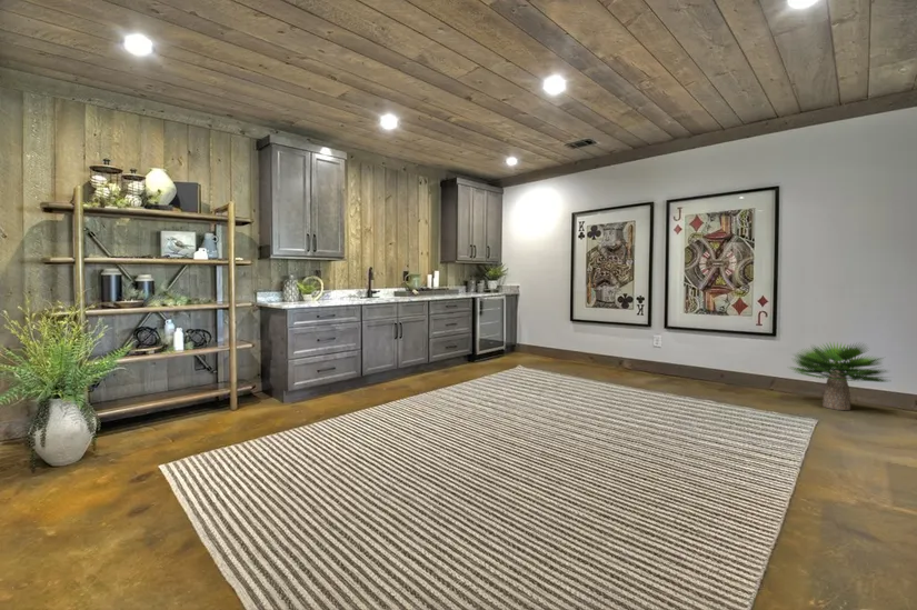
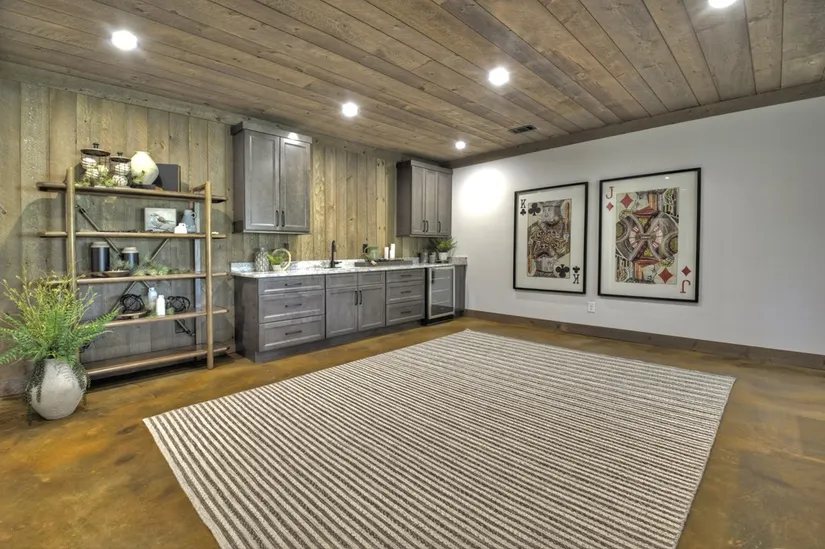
- potted plant (836, 372)
